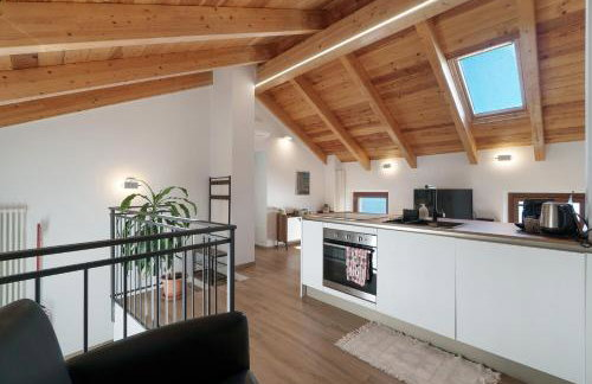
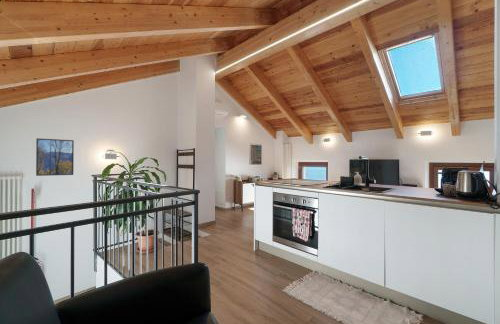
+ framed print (55, 157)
